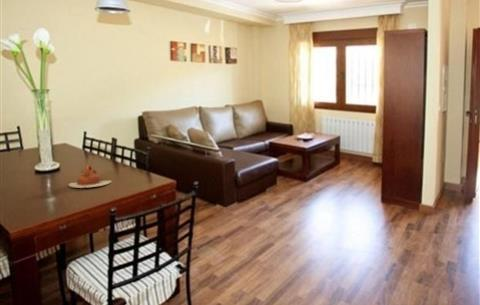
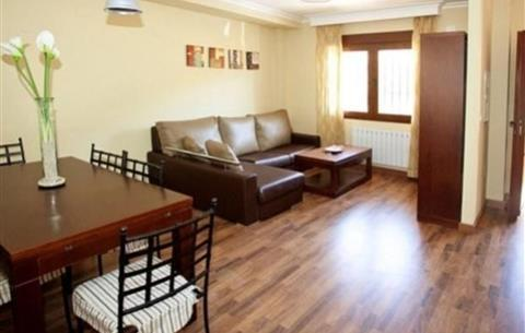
- teapot (89, 174)
